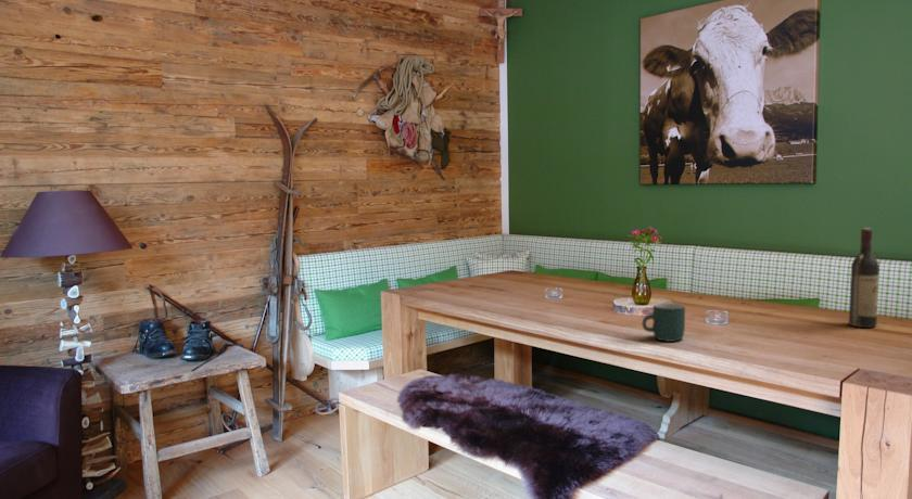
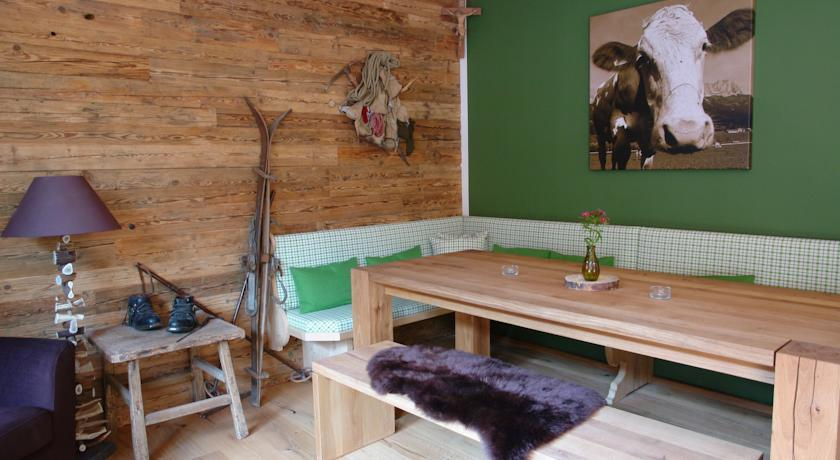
- mug (664, 322)
- wine bottle (864, 277)
